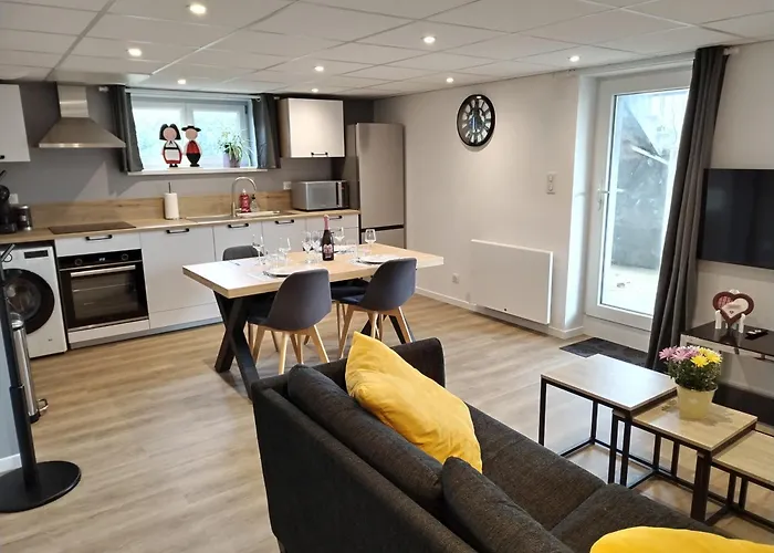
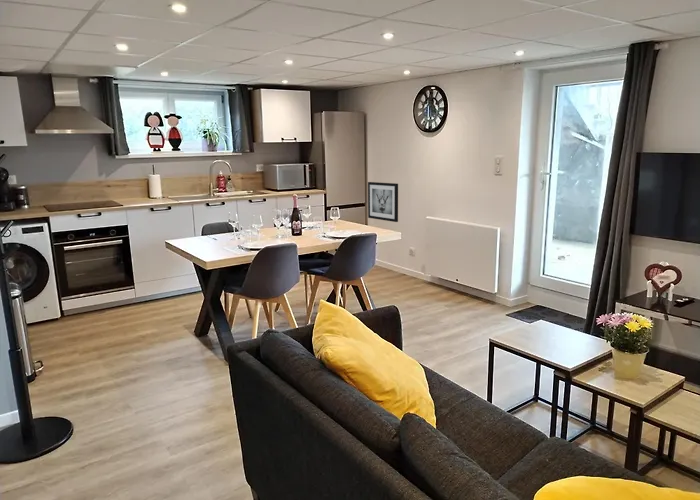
+ wall art (382, 201)
